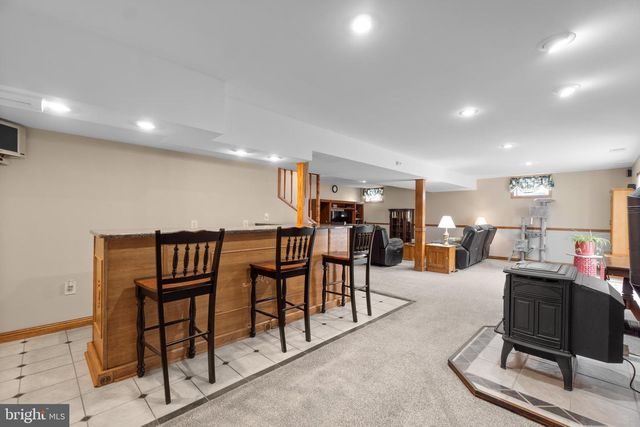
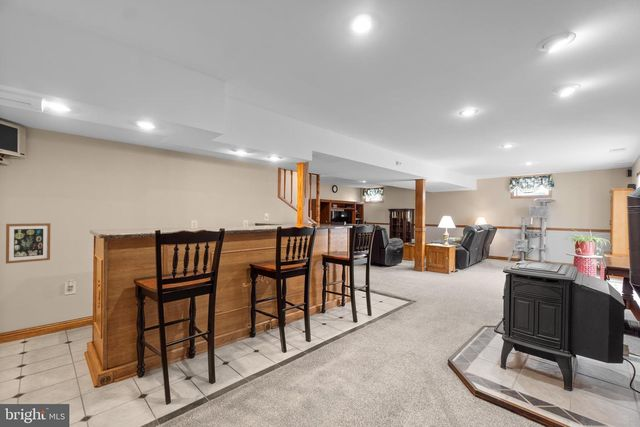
+ wall art (29, 242)
